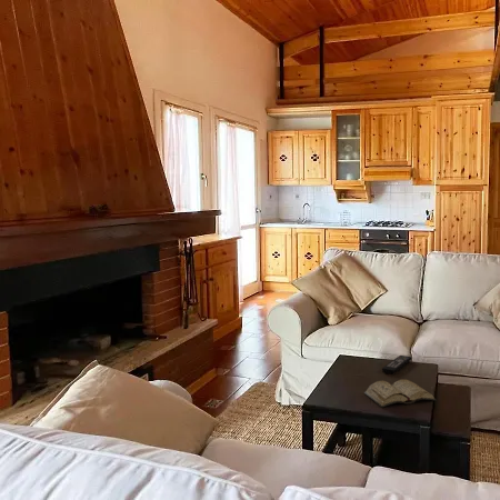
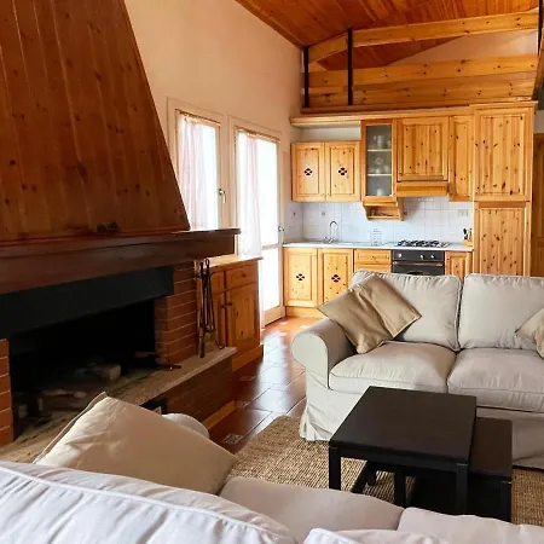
- diary (399, 391)
- remote control (397, 363)
